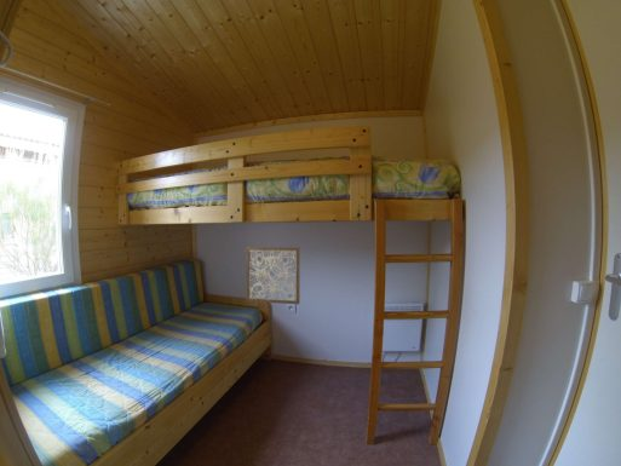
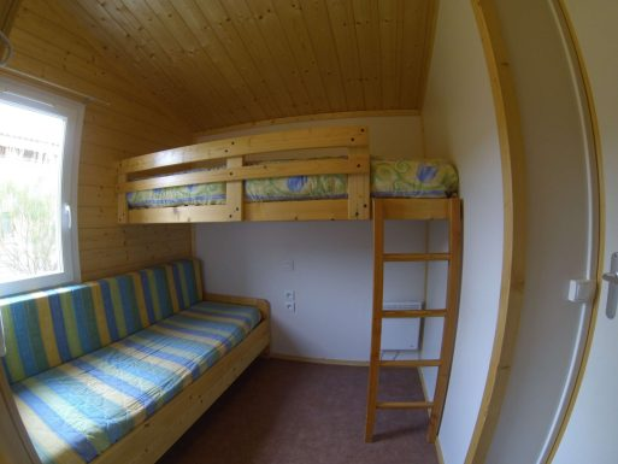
- wall art (275, 274)
